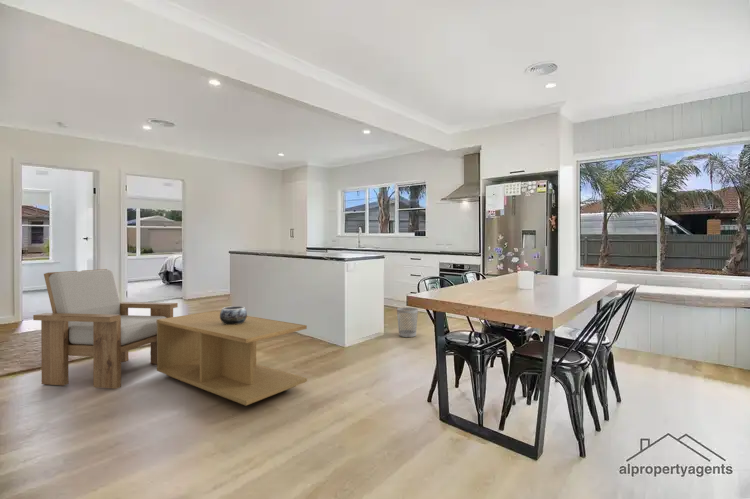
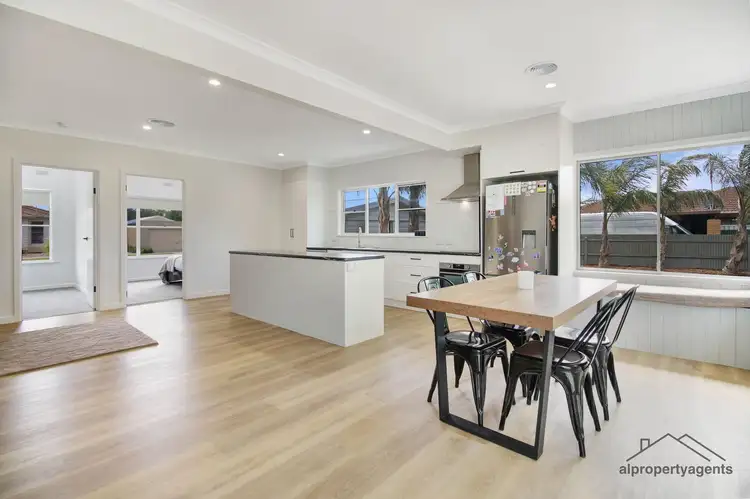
- decorative bowl (233, 315)
- coffee table (228, 352)
- armchair (111, 321)
- wastebasket (407, 322)
